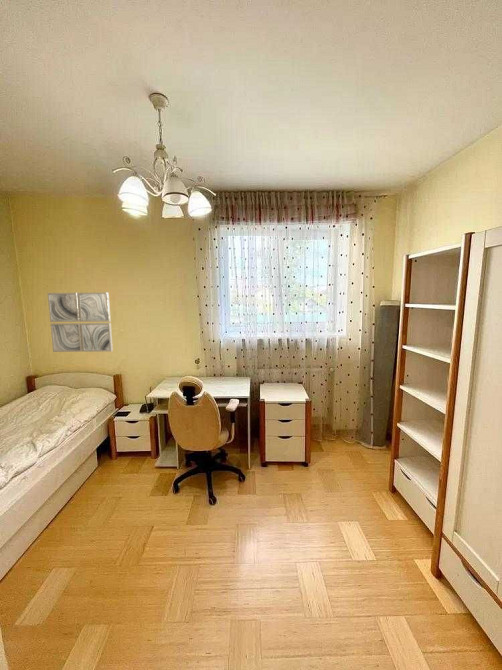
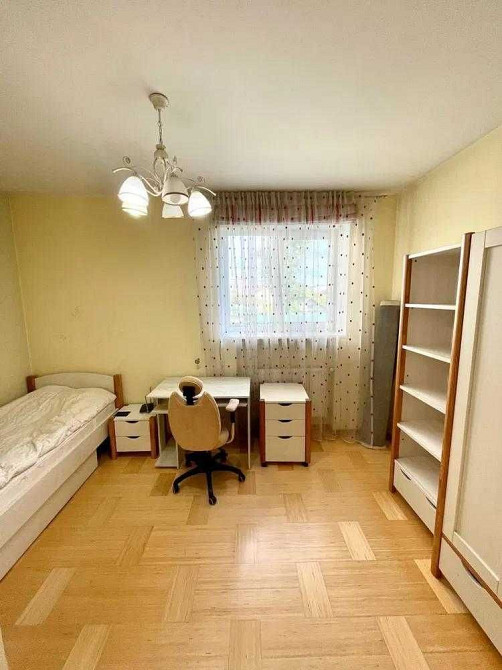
- wall art (80, 323)
